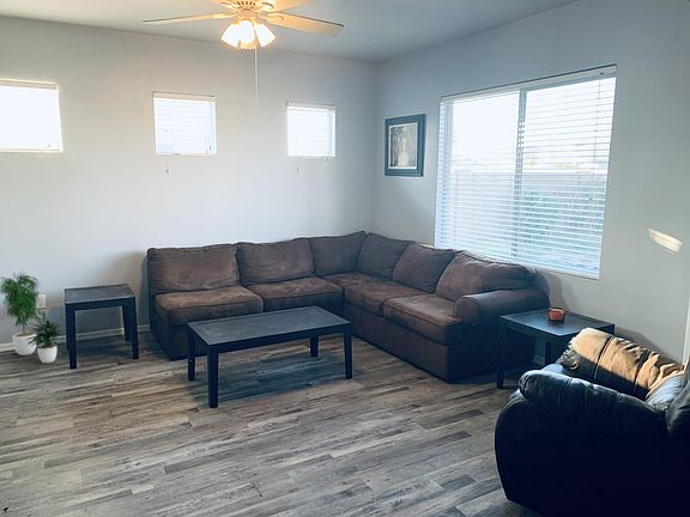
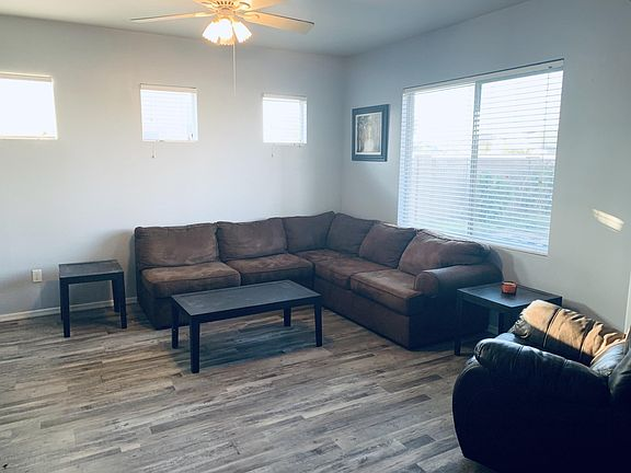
- potted plant (31, 314)
